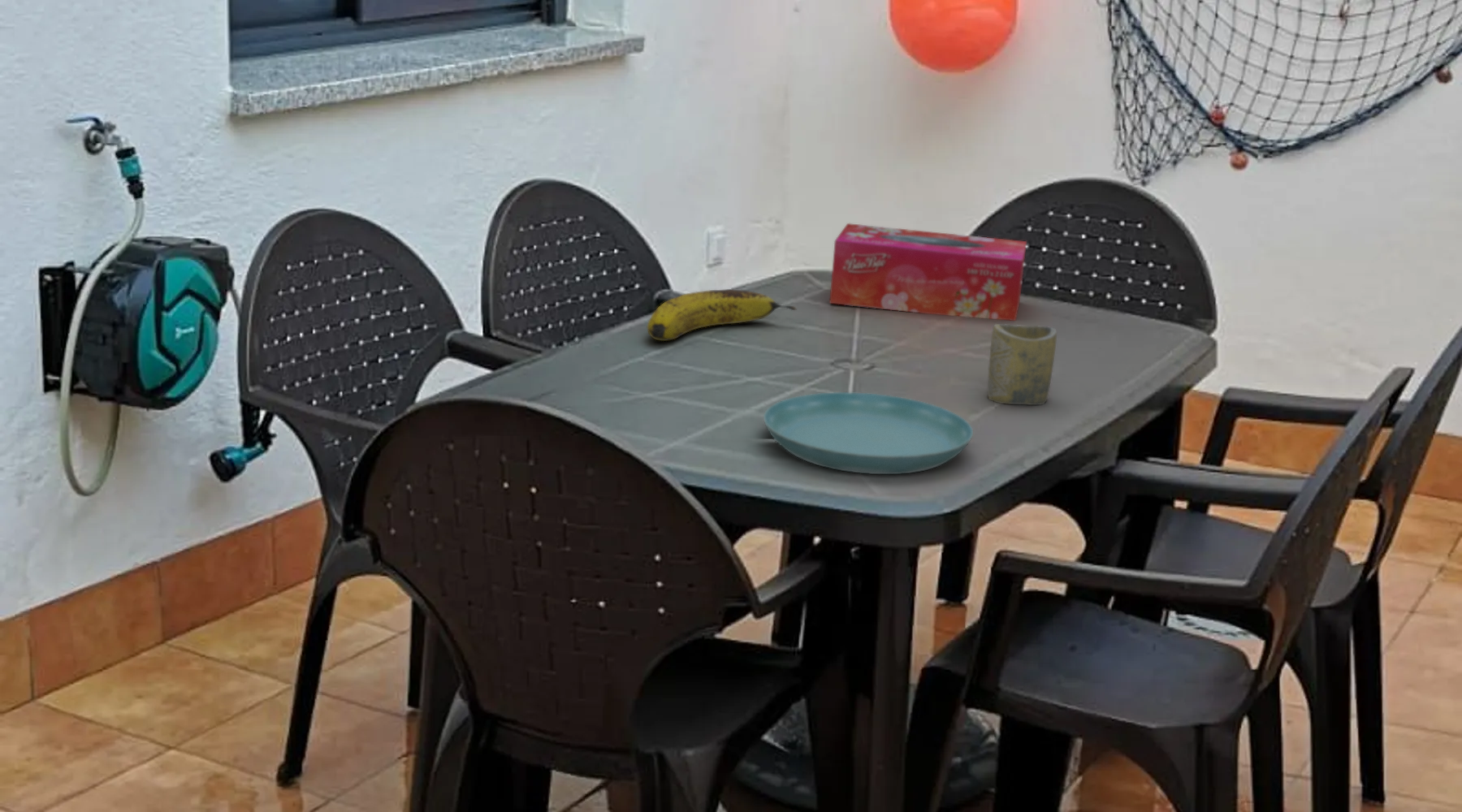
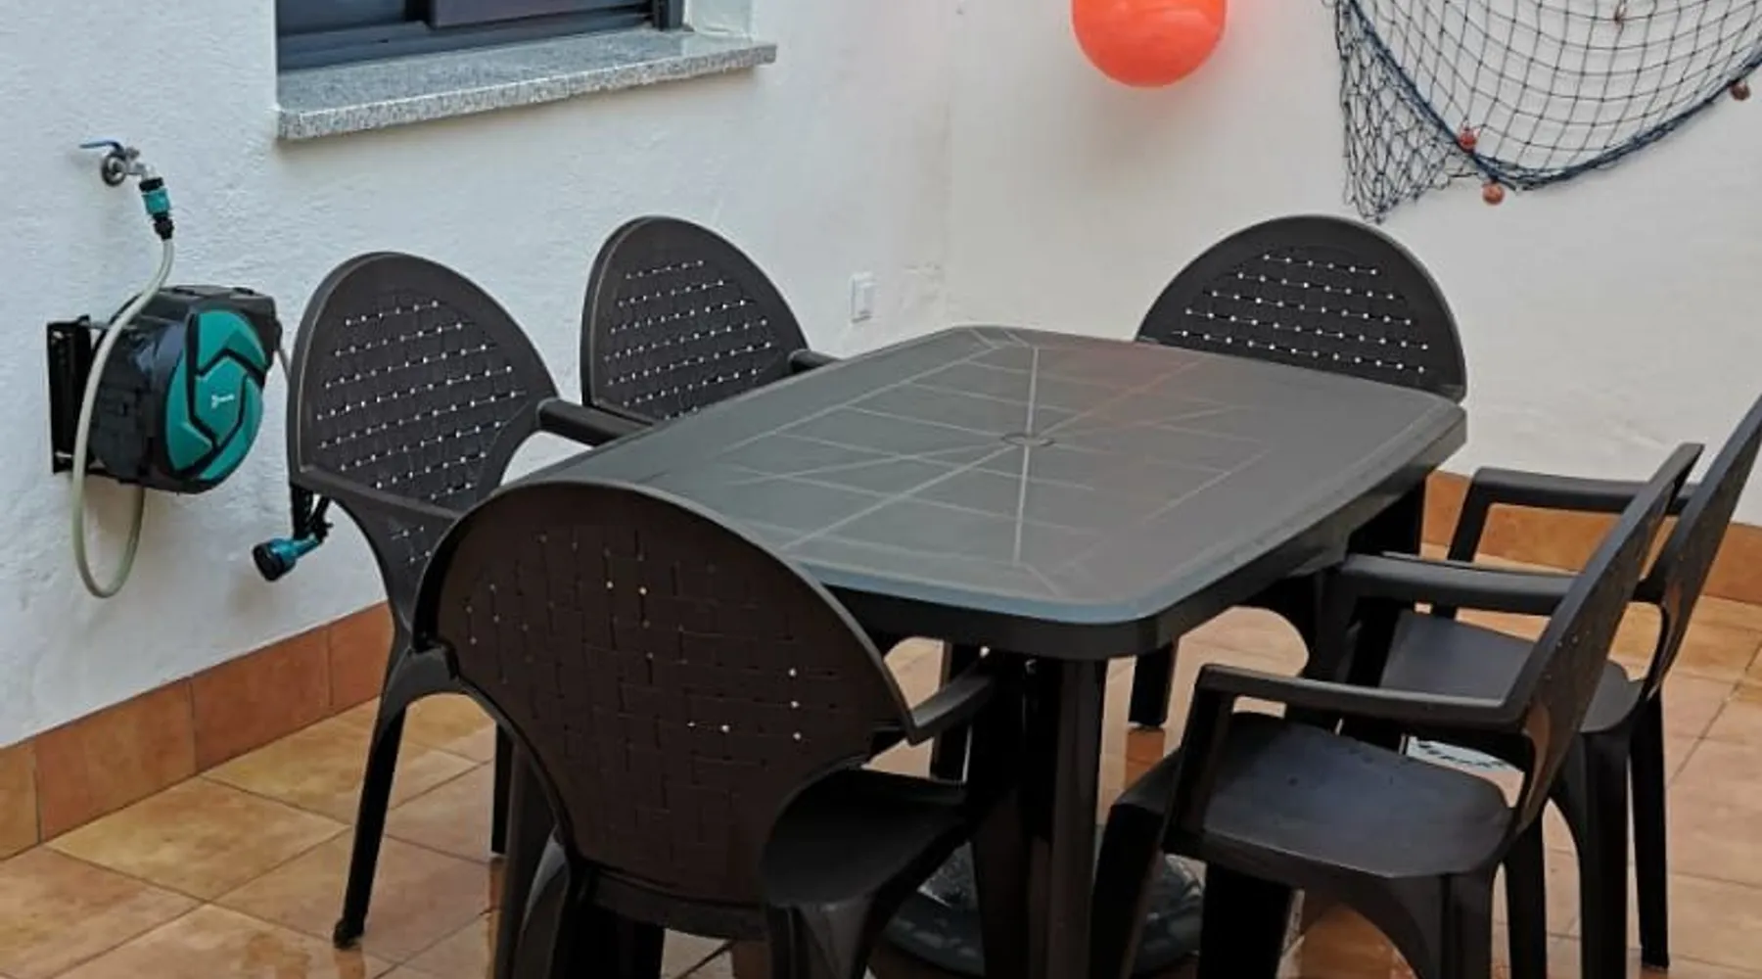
- fruit (718, 317)
- tissue box (928, 271)
- cup (1020, 365)
- saucer (867, 434)
